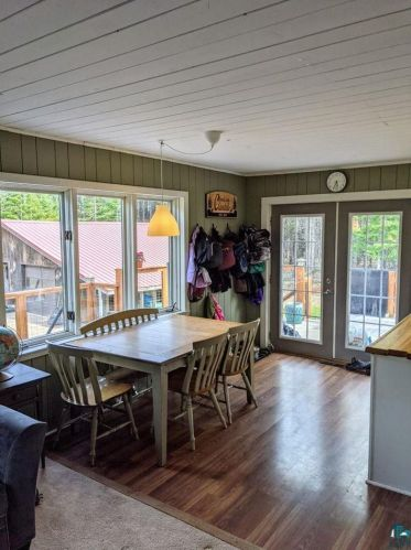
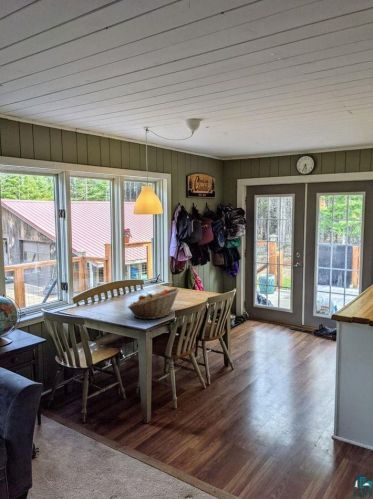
+ fruit basket (154, 302)
